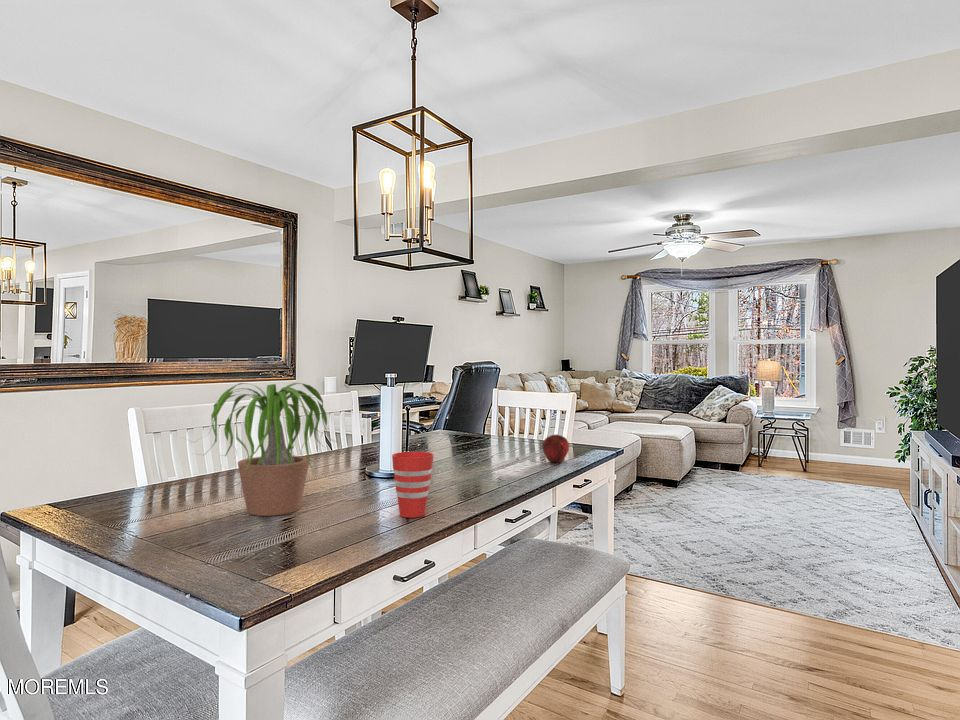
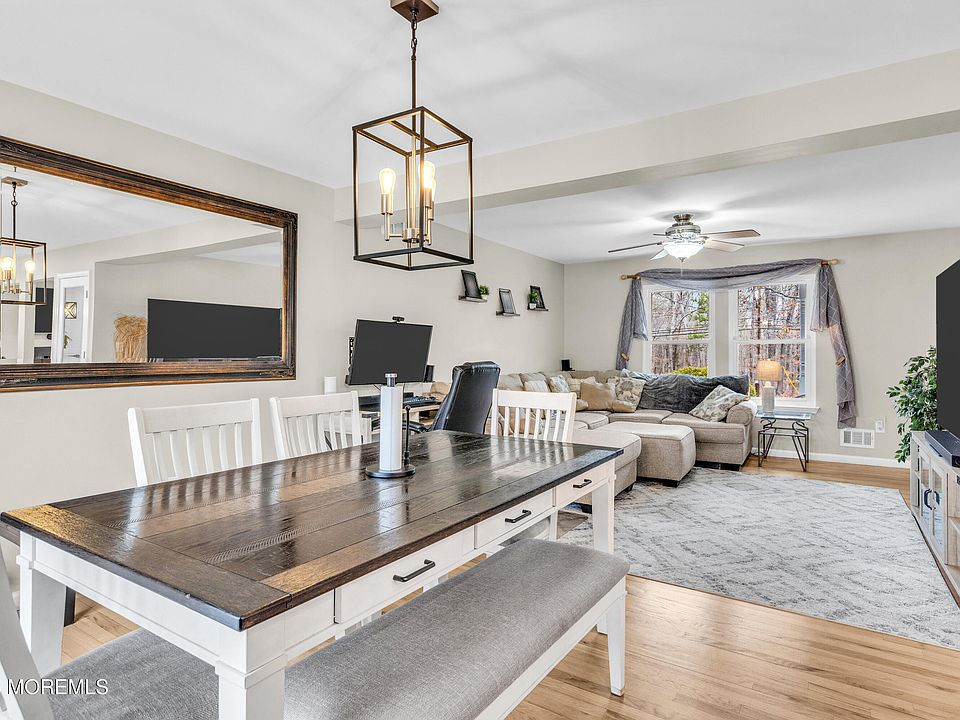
- potted plant (263, 448)
- apple (555, 448)
- cup (412, 484)
